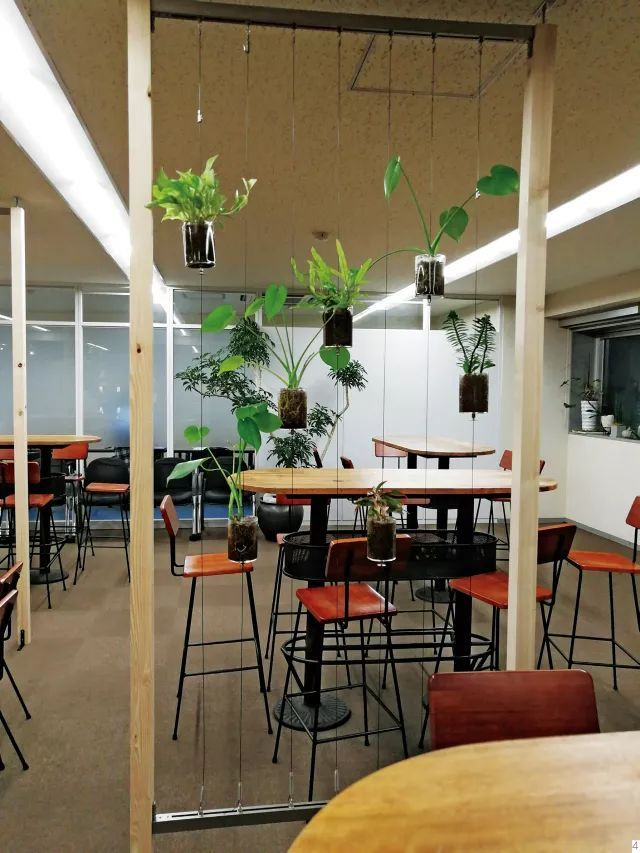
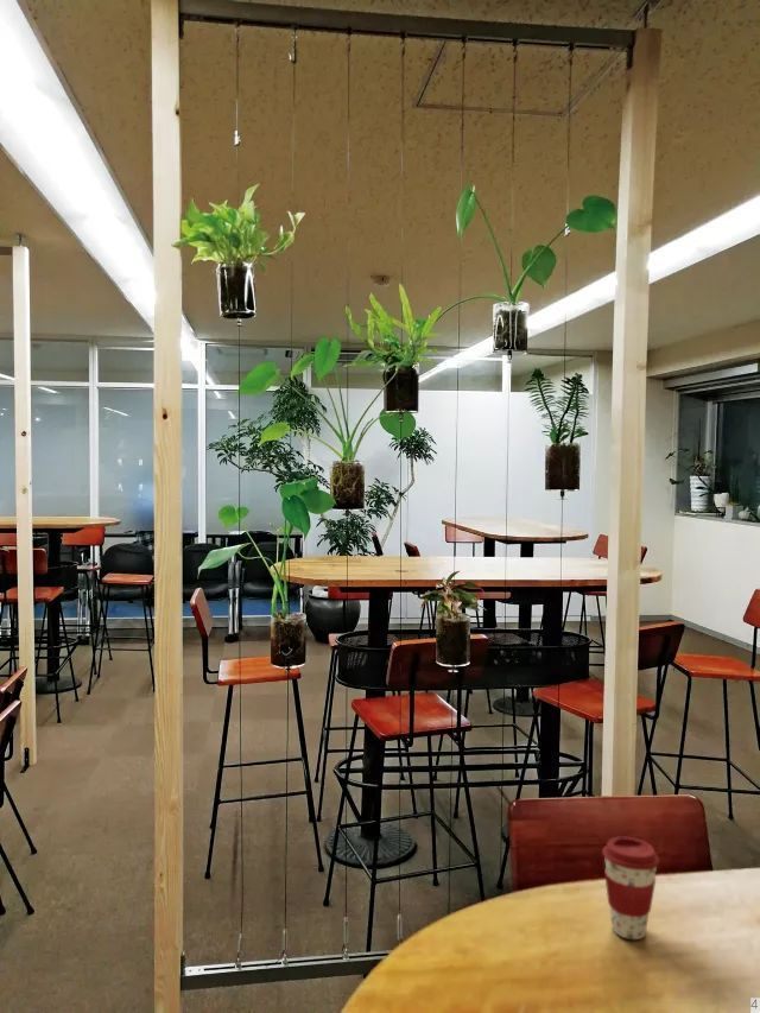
+ coffee cup (629, 887)
